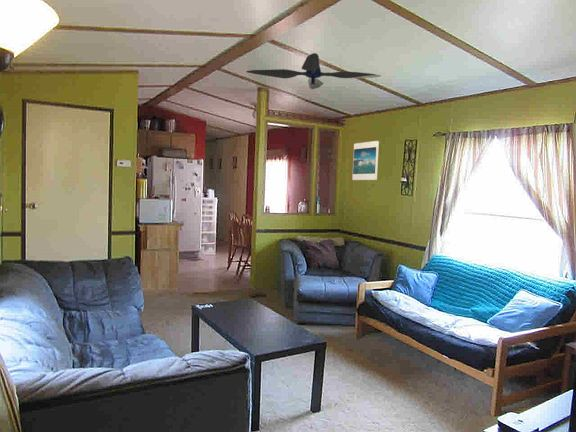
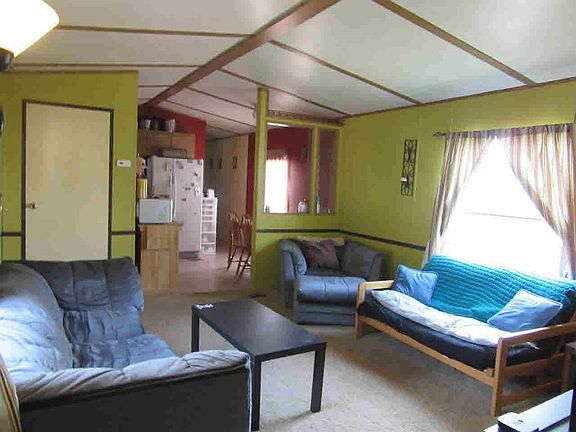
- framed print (365, 161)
- ceiling fan (313, 71)
